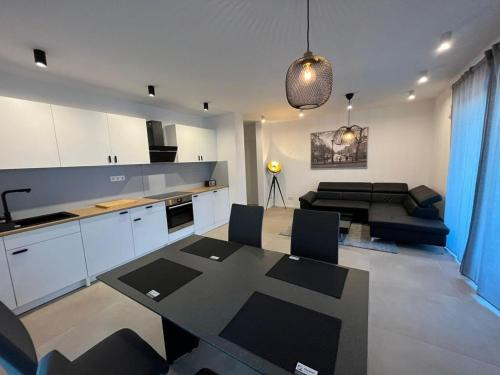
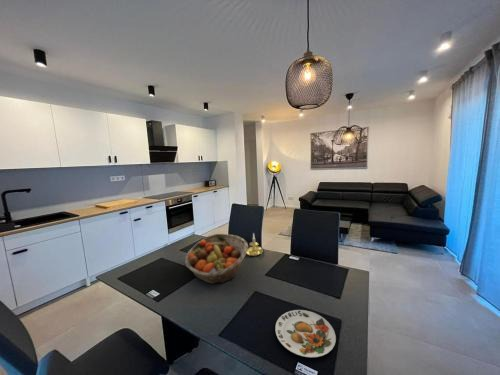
+ plate (304, 331)
+ candle holder (253, 243)
+ fruit basket (216, 256)
